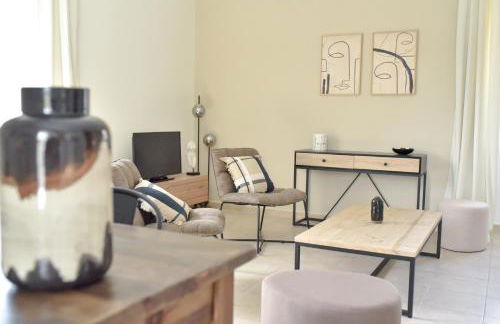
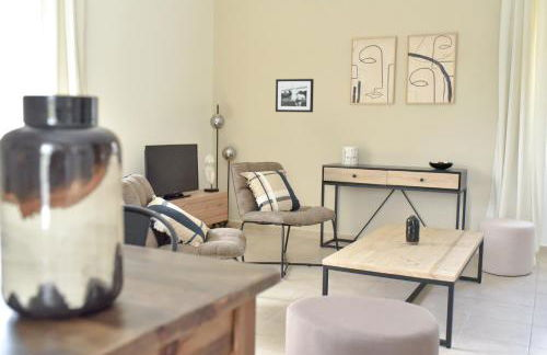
+ picture frame (293, 95)
